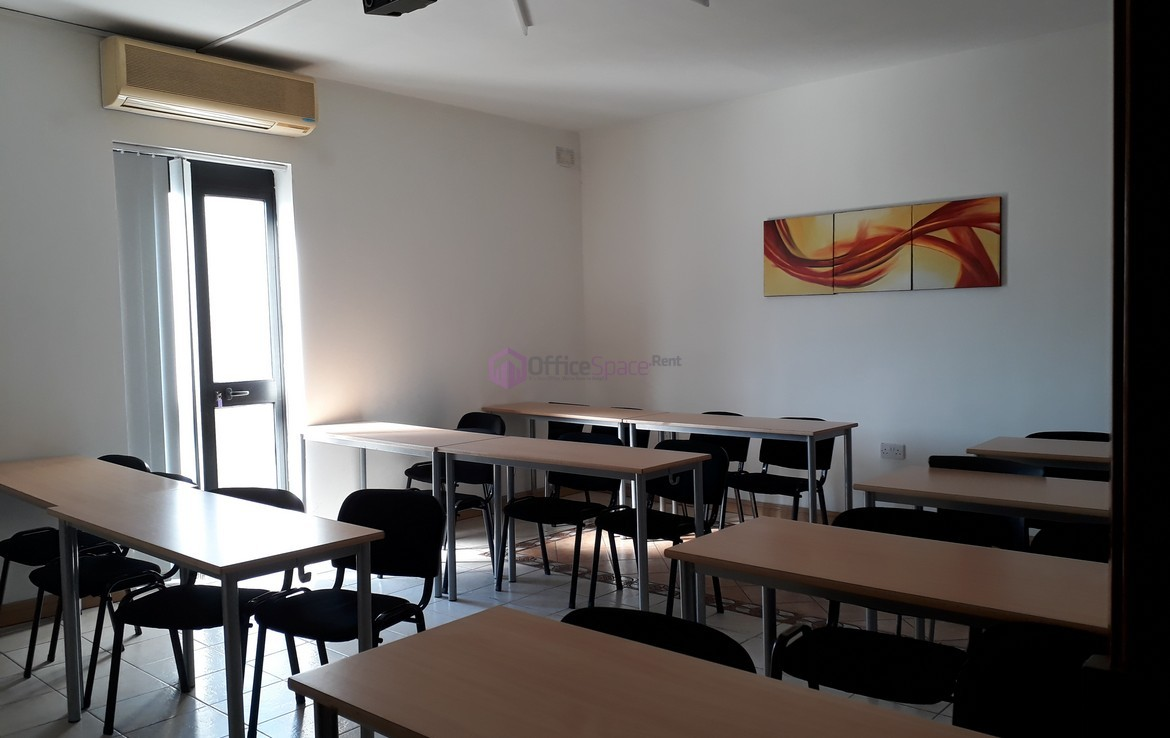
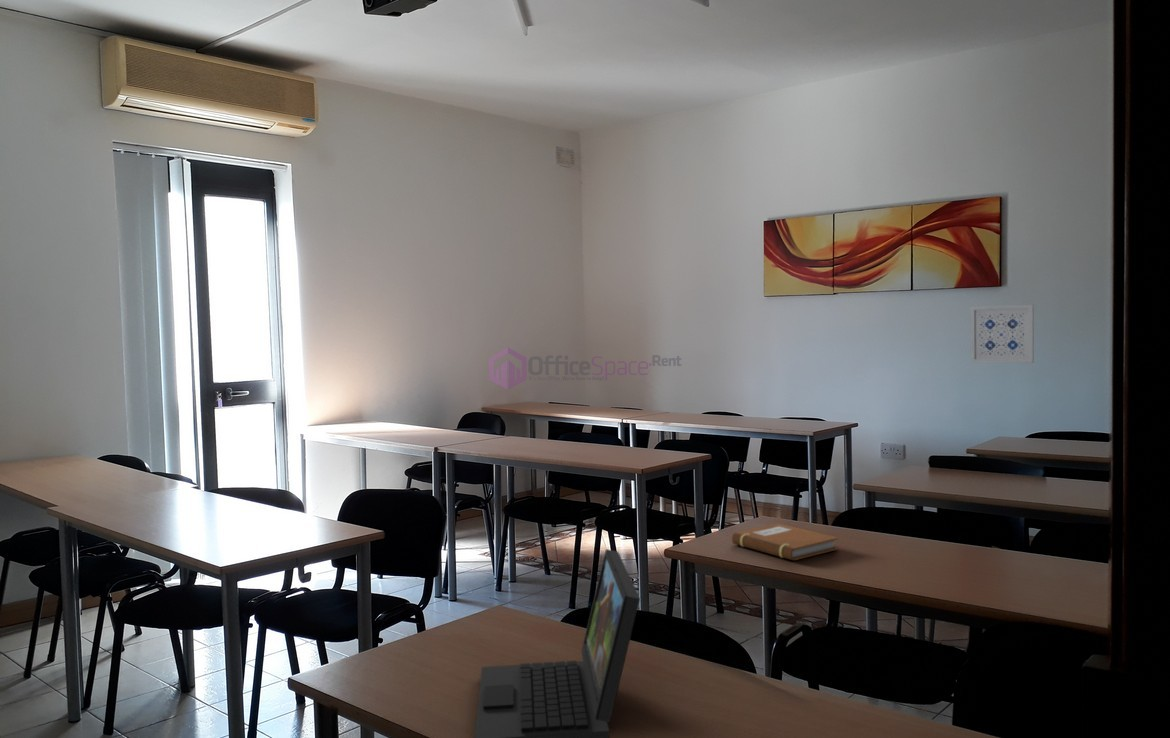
+ laptop (552, 662)
+ notebook (782, 540)
+ wall art (1001, 334)
